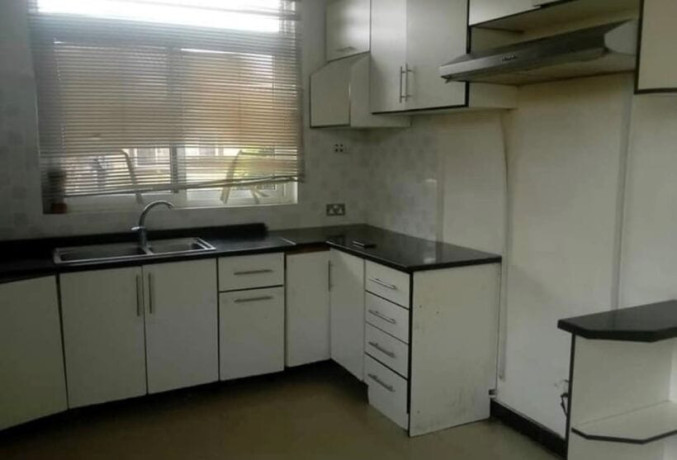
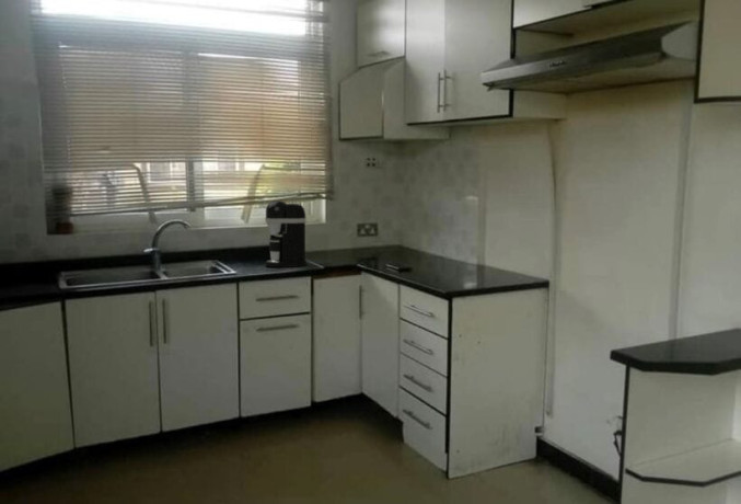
+ coffee maker (286, 232)
